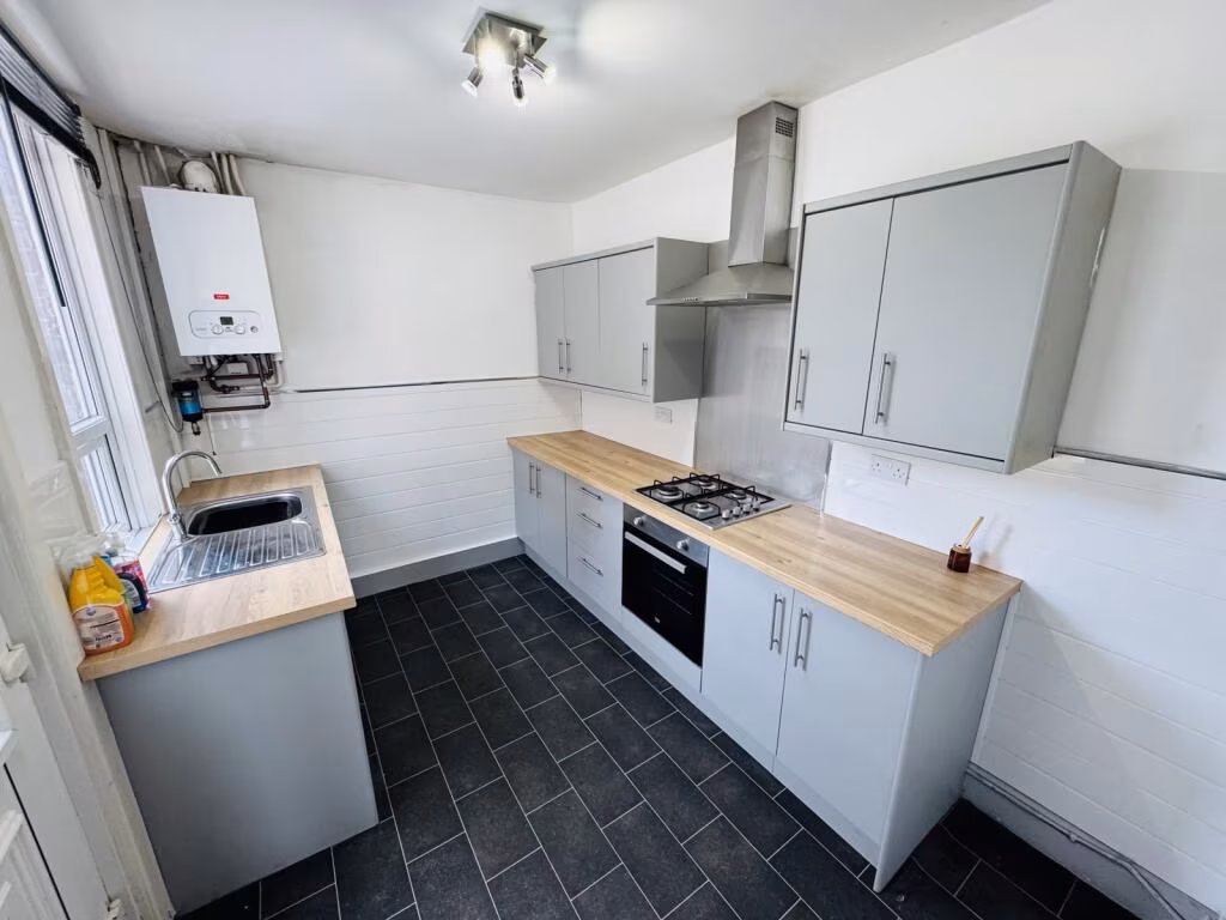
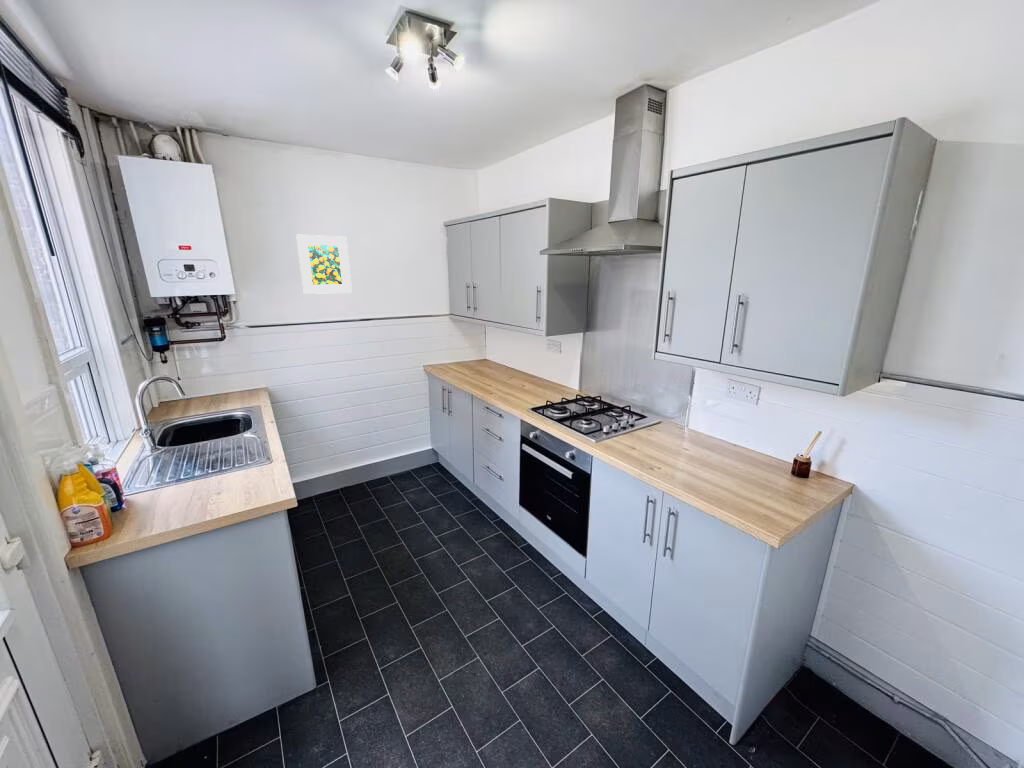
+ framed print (325, 265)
